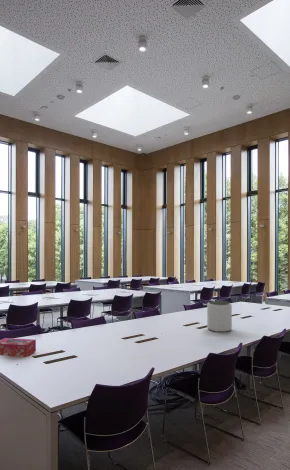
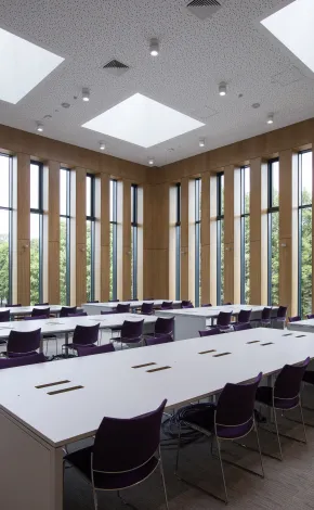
- tissue box (15, 347)
- plant pot (219, 315)
